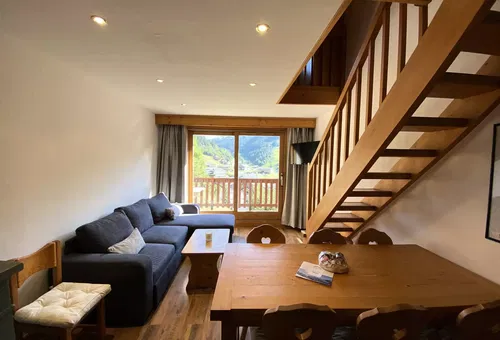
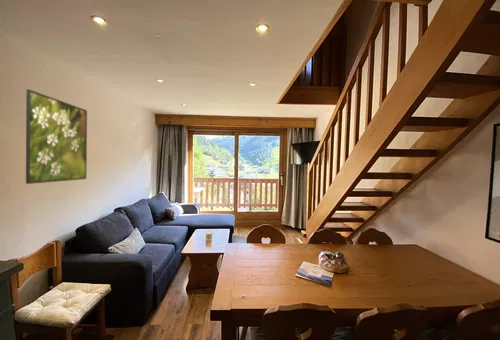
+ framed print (61, 141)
